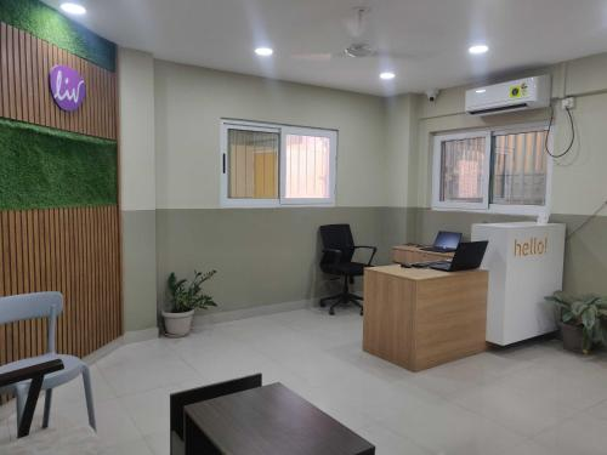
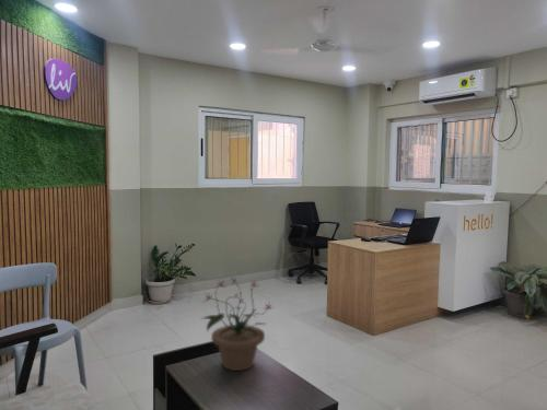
+ potted plant (235, 321)
